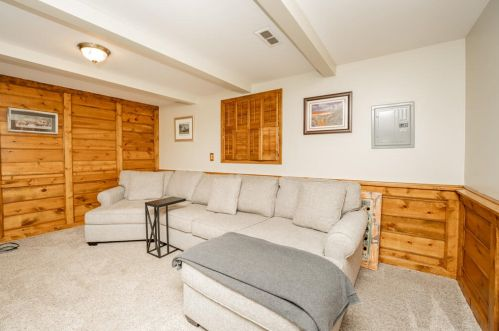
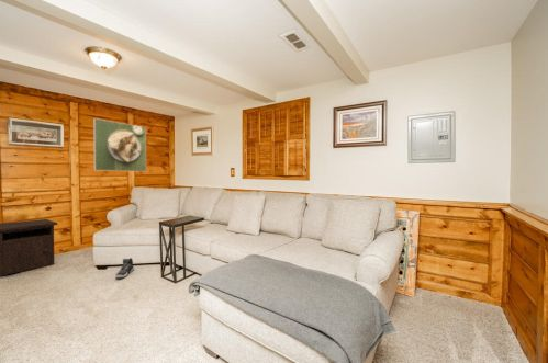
+ nightstand (24, 245)
+ sneaker (124, 266)
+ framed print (122, 147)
